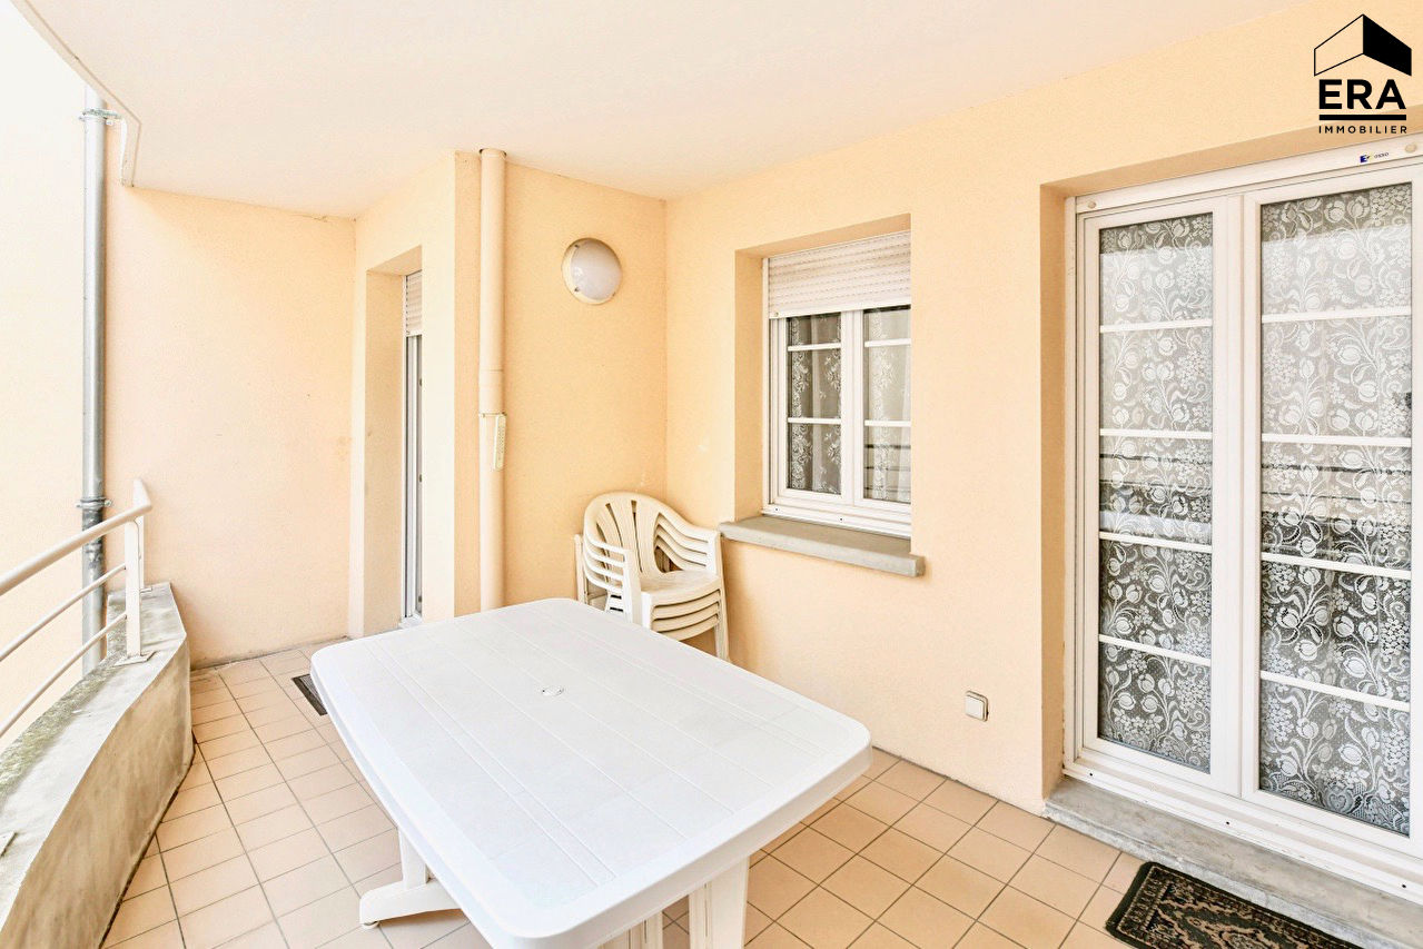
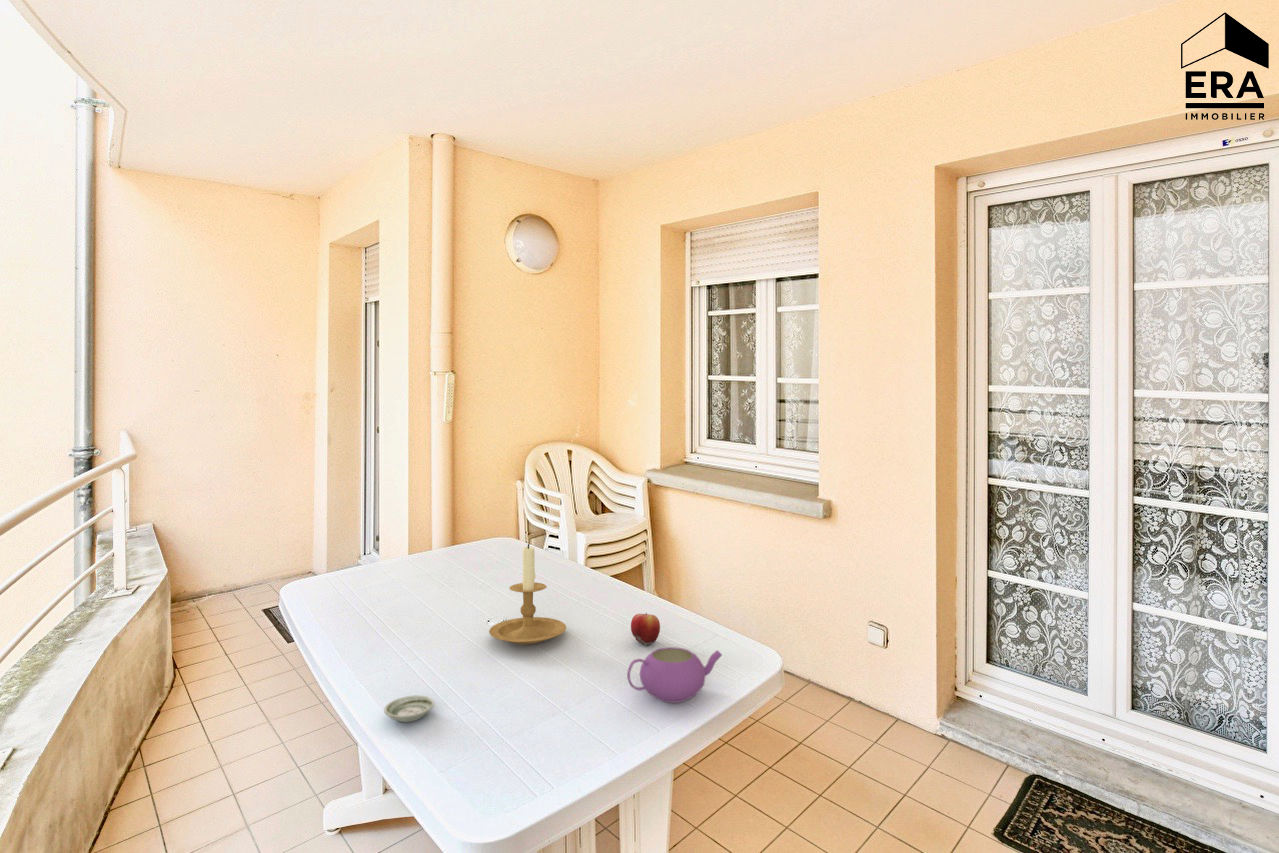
+ candle holder (528, 590)
+ teapot (675, 674)
+ apple (645, 627)
+ saucer (409, 710)
